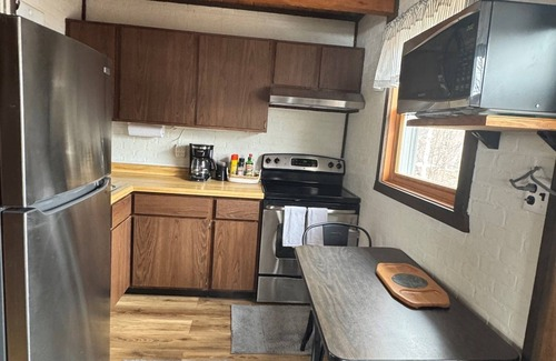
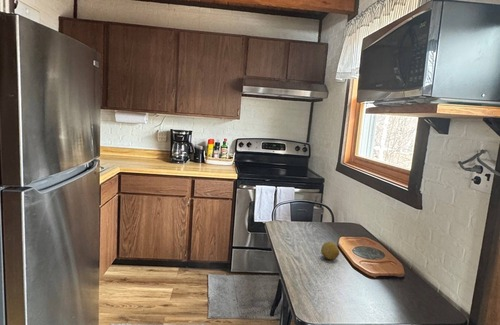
+ fruit (330, 250)
